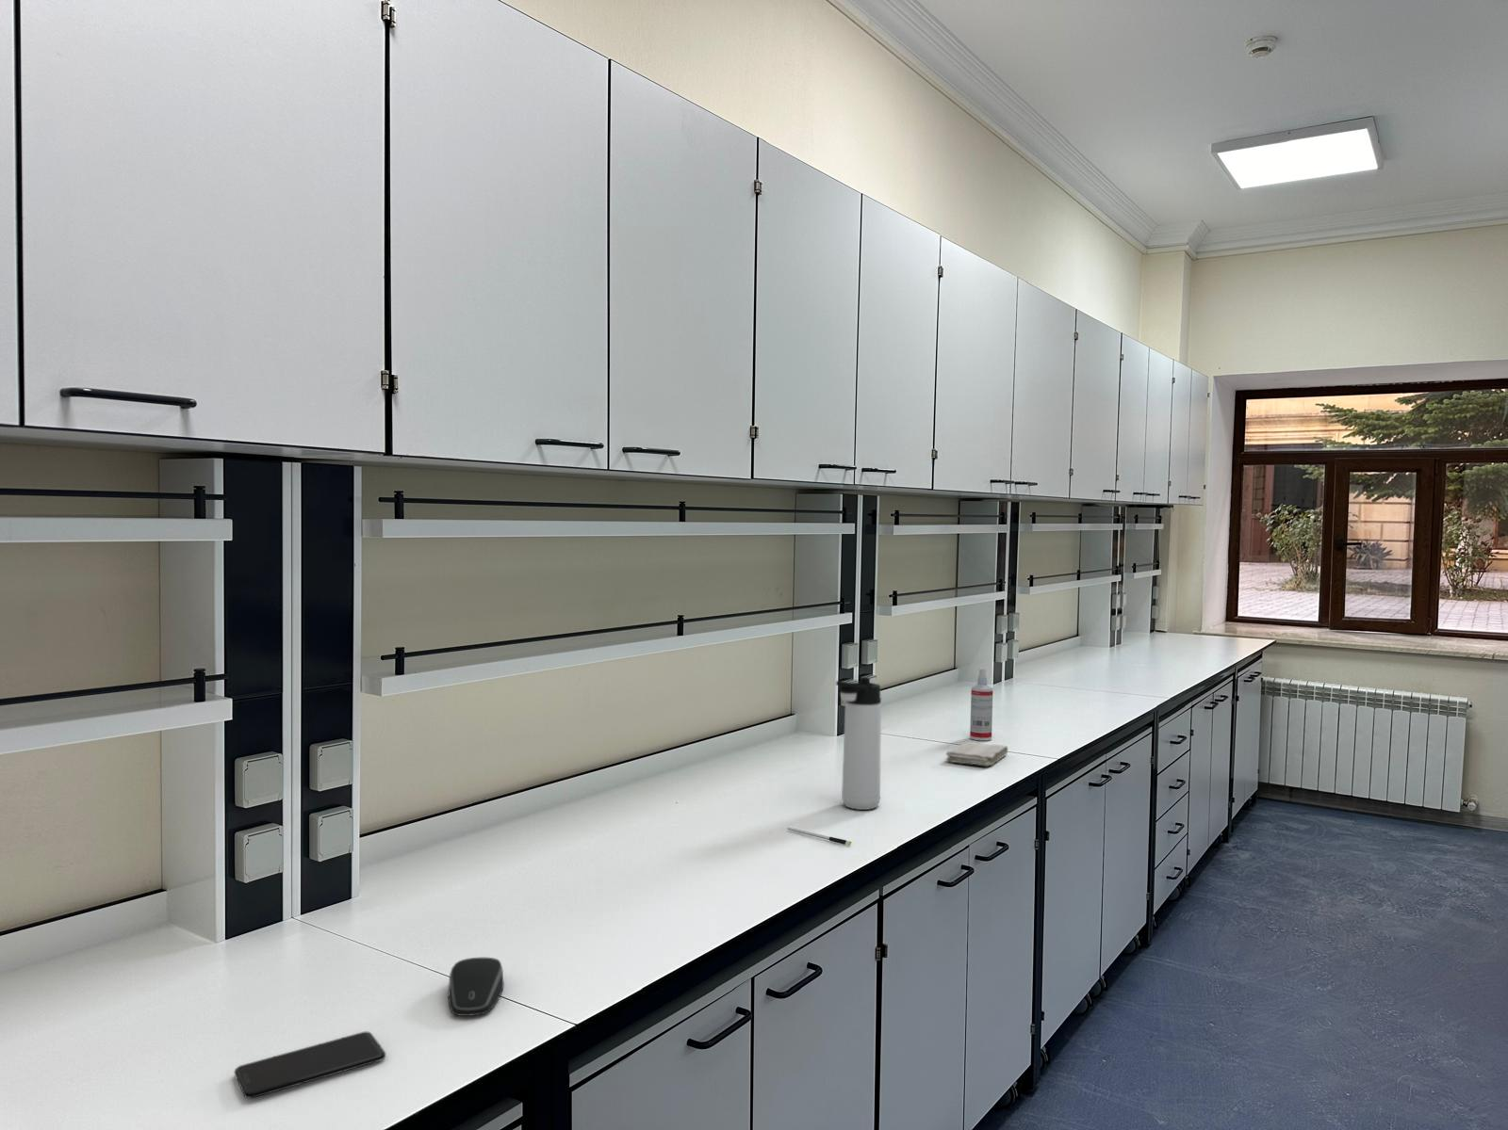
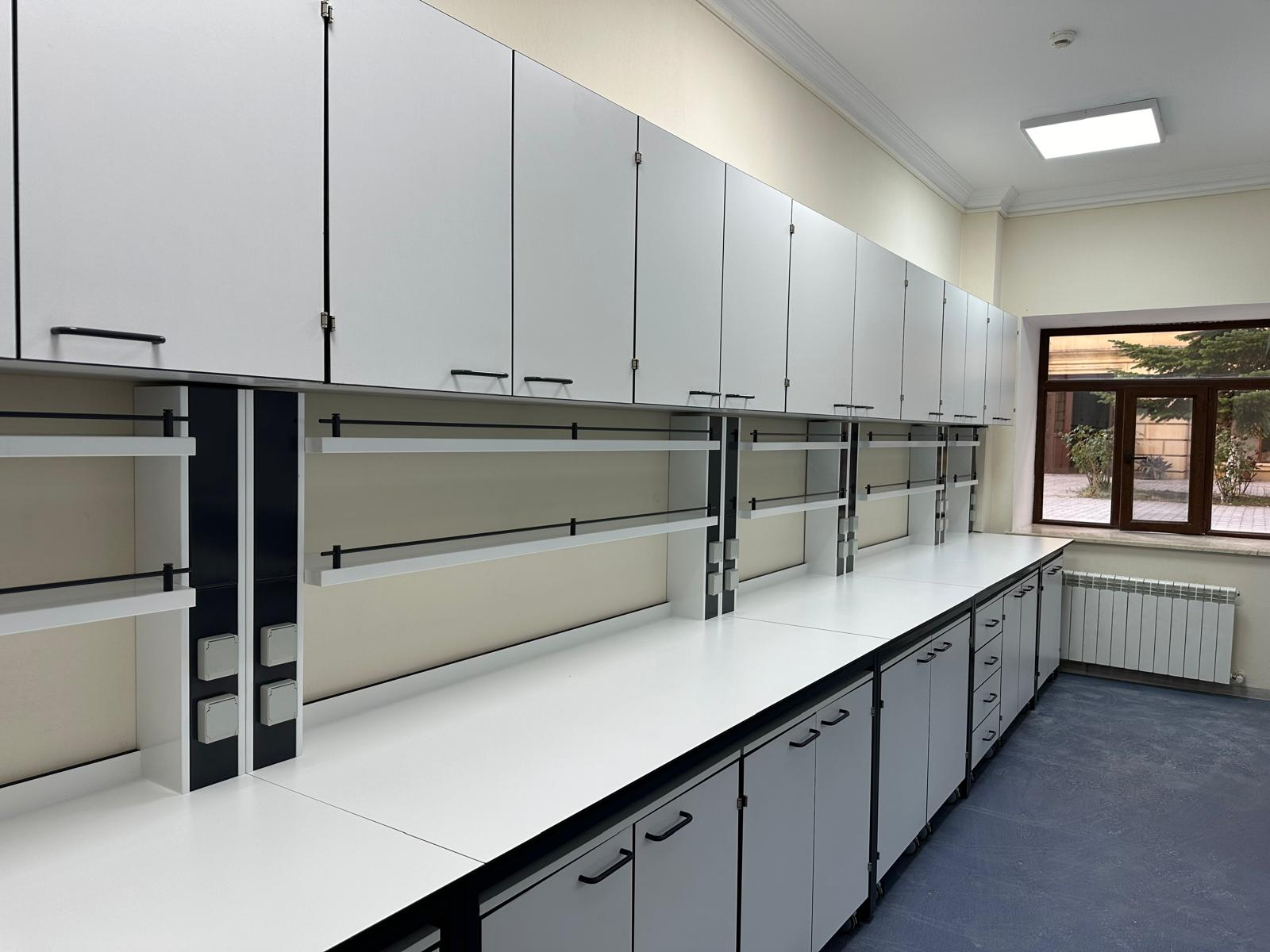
- computer mouse (475, 979)
- washcloth (976, 753)
- thermos bottle (857, 743)
- smartphone (311, 1064)
- pen (818, 836)
- spray bottle (981, 704)
